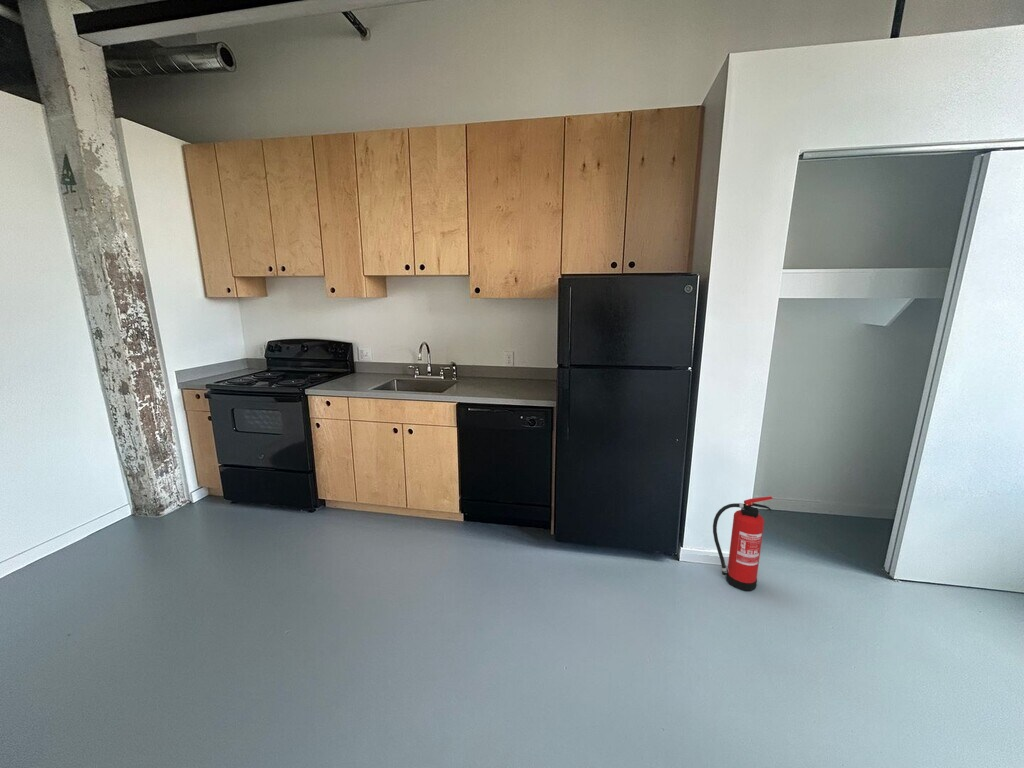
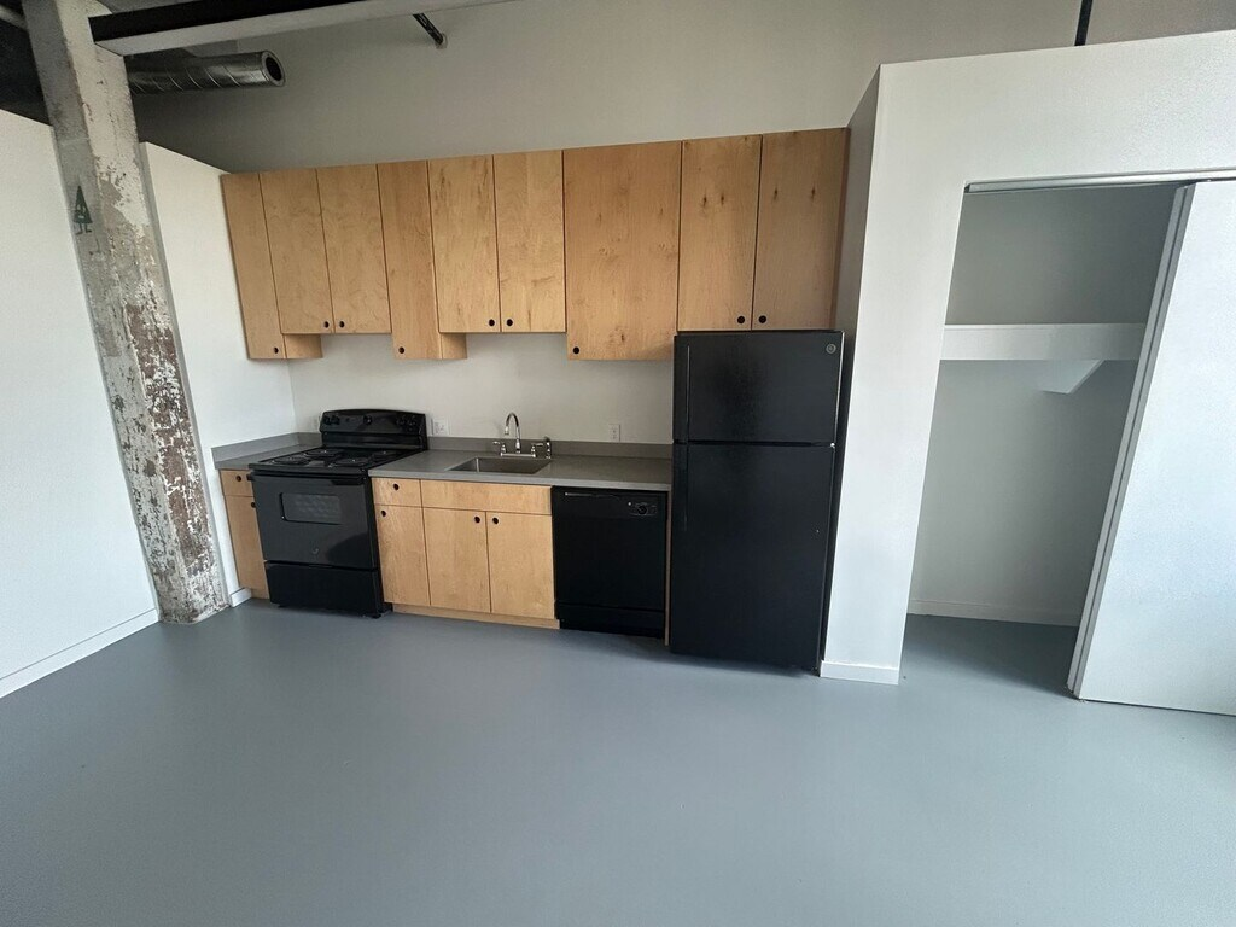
- fire extinguisher (738, 539)
